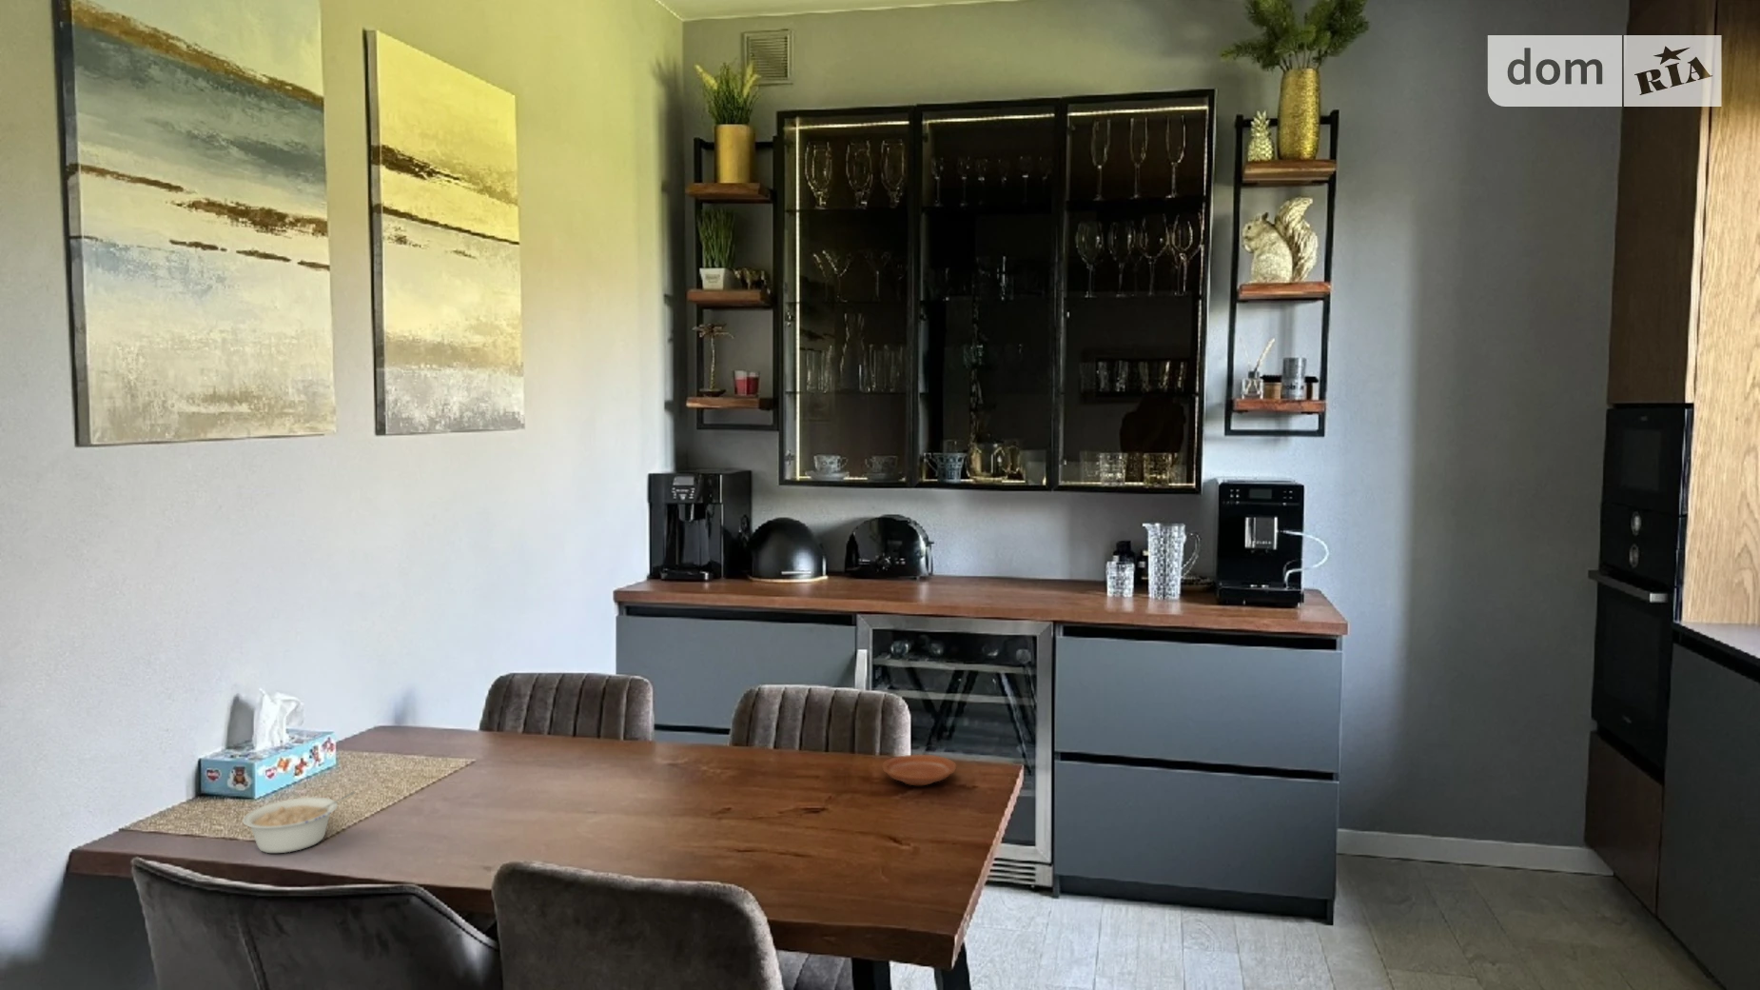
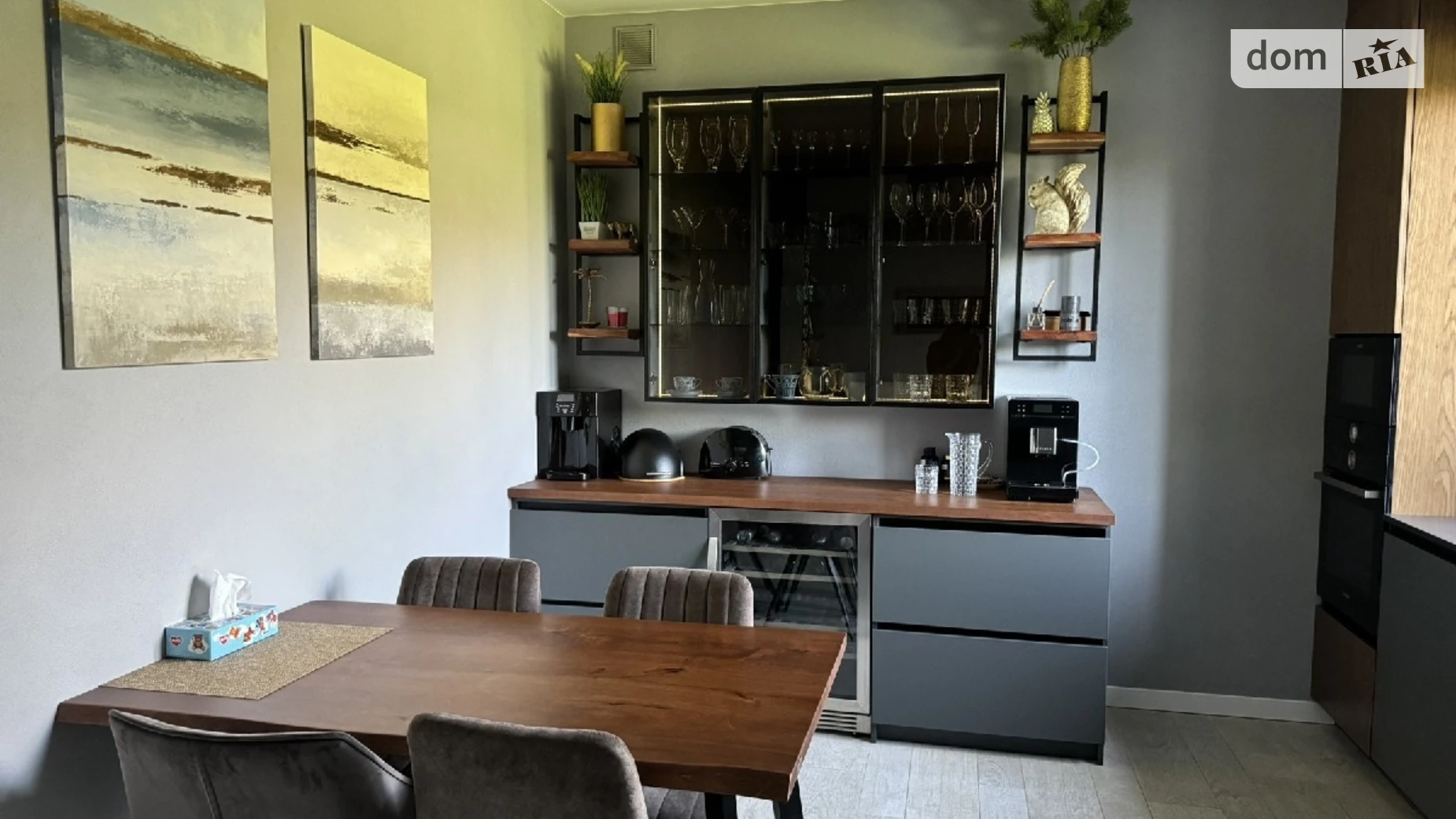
- legume (294, 822)
- plate (919, 772)
